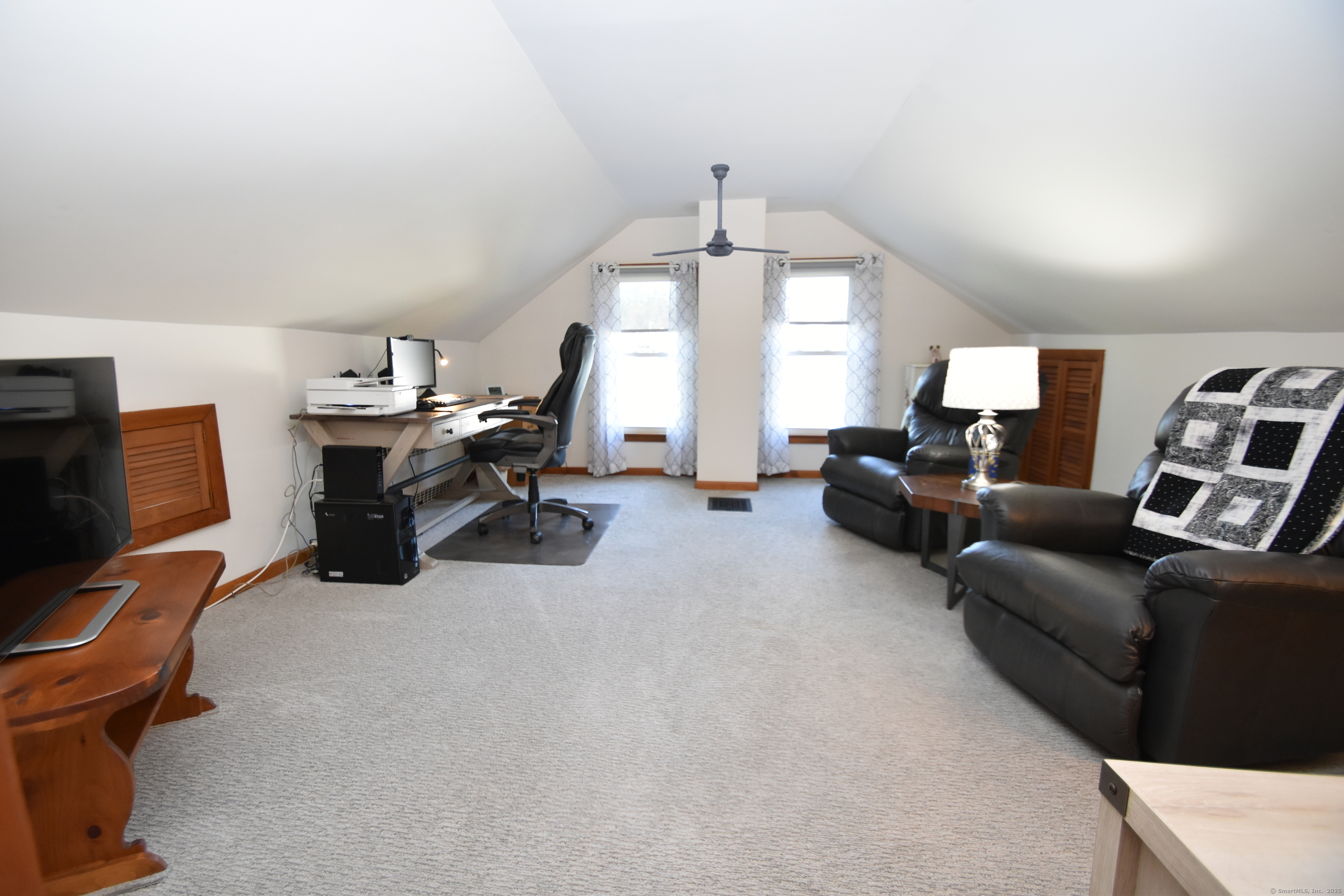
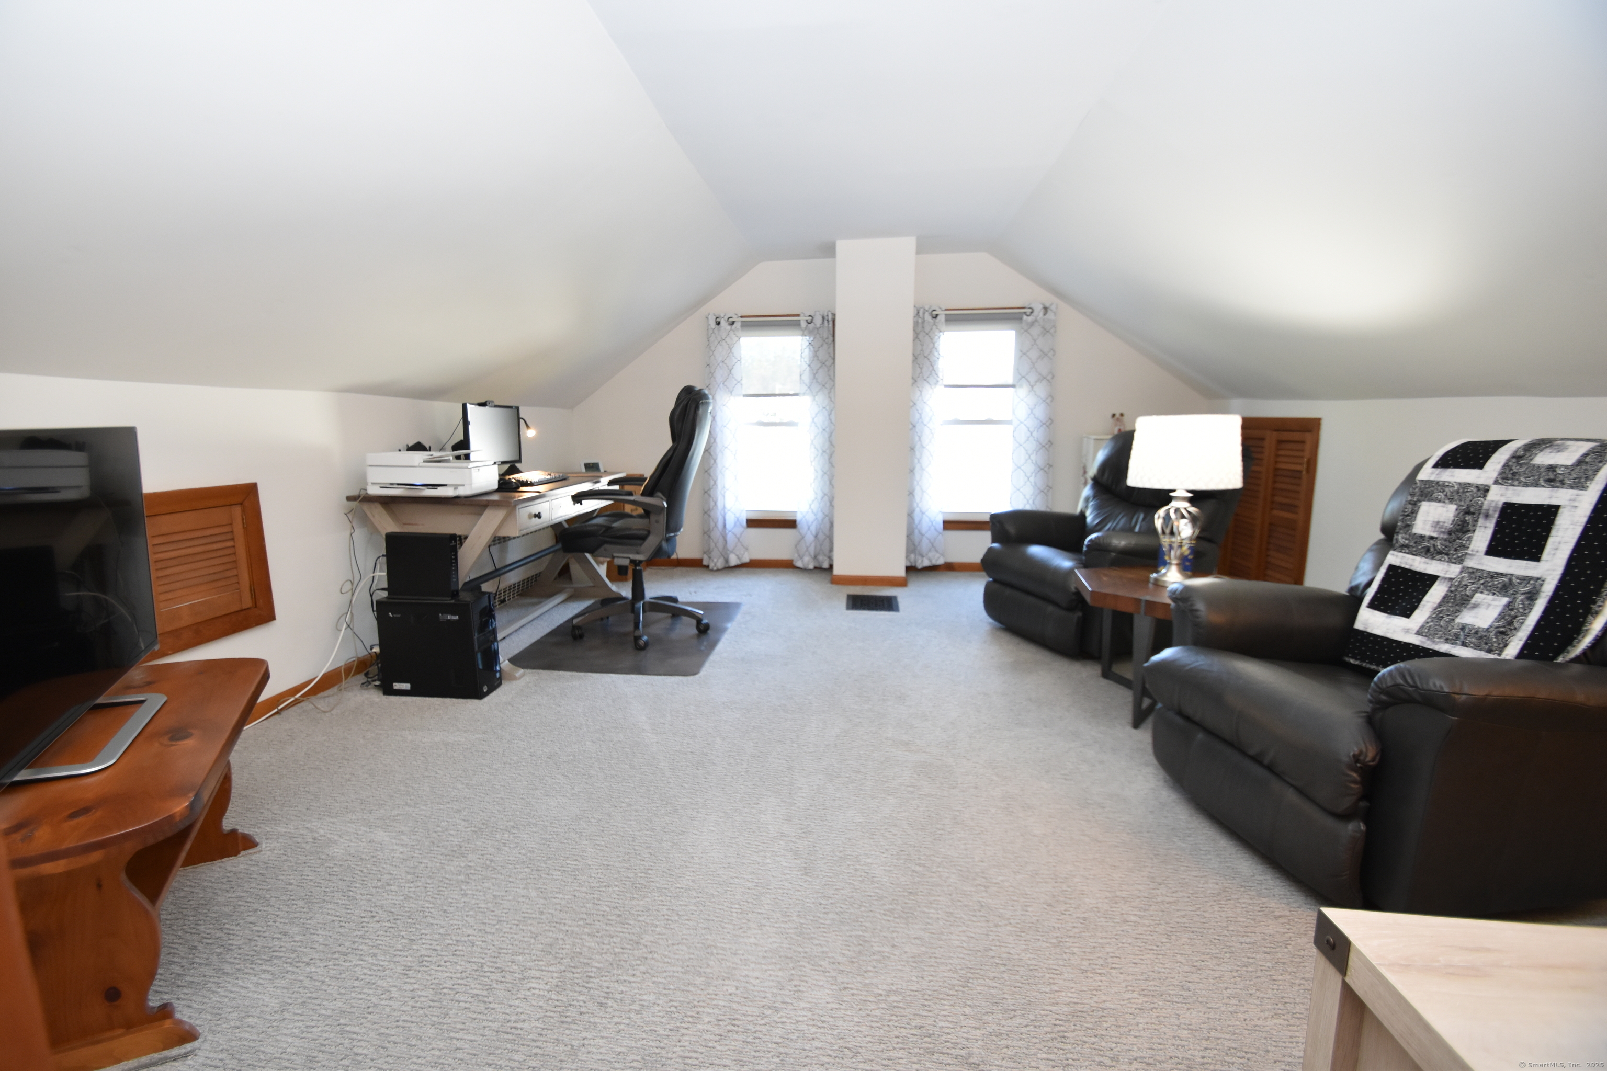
- ceiling fan (720, 206)
